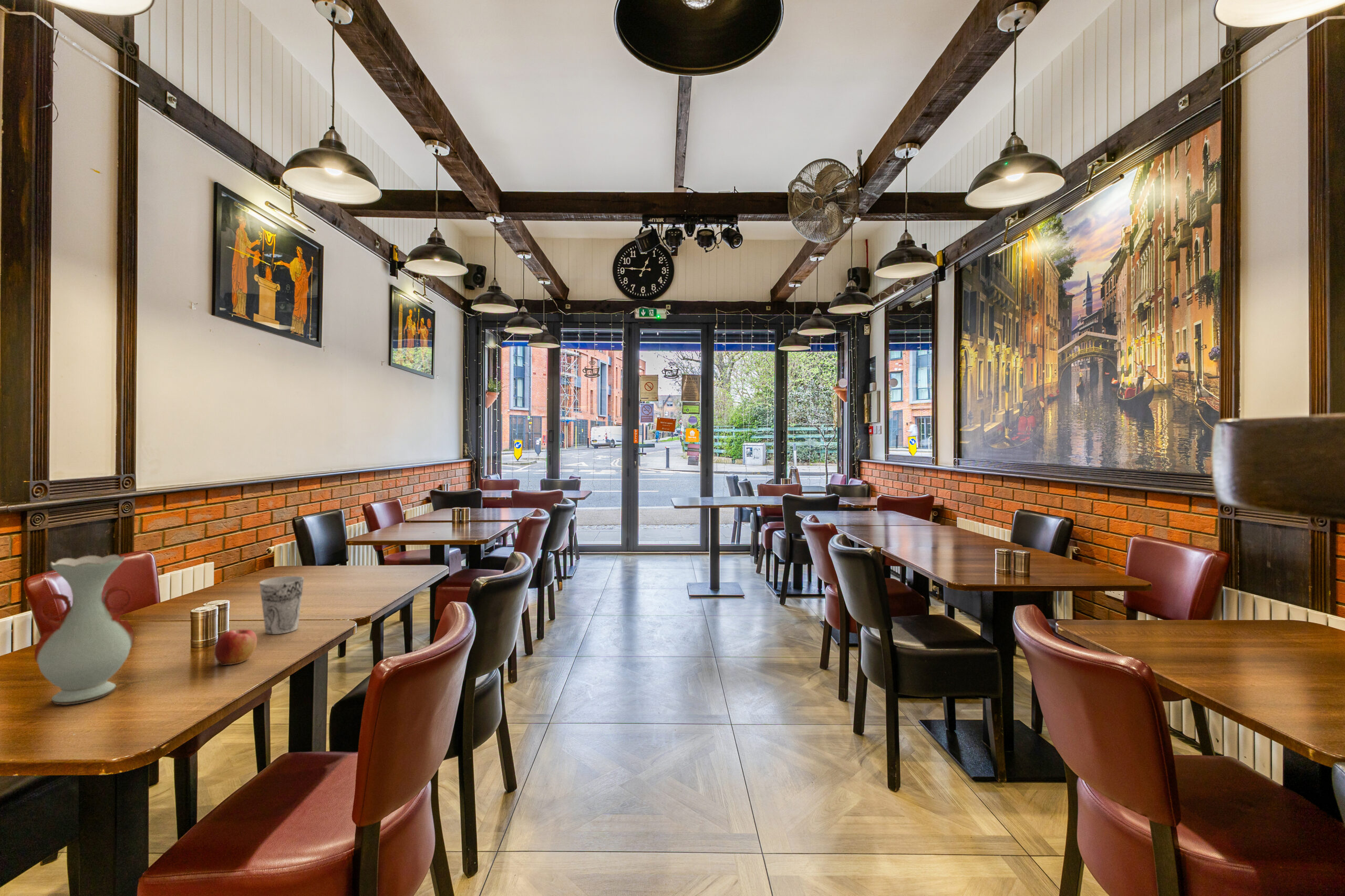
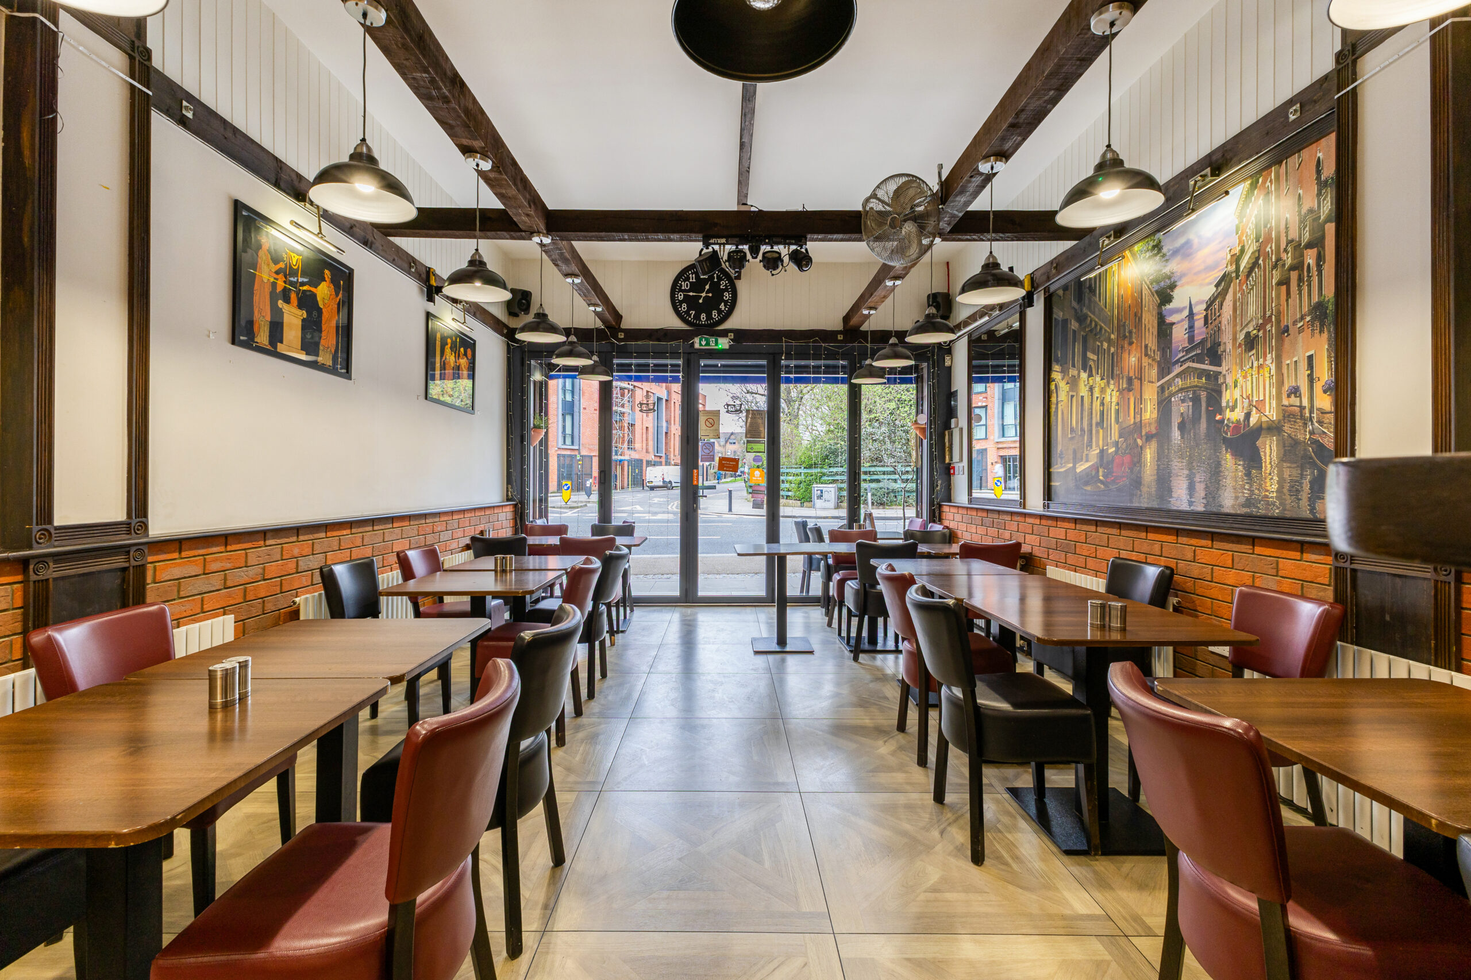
- apple (236, 645)
- vase (86, 627)
- cup (282, 605)
